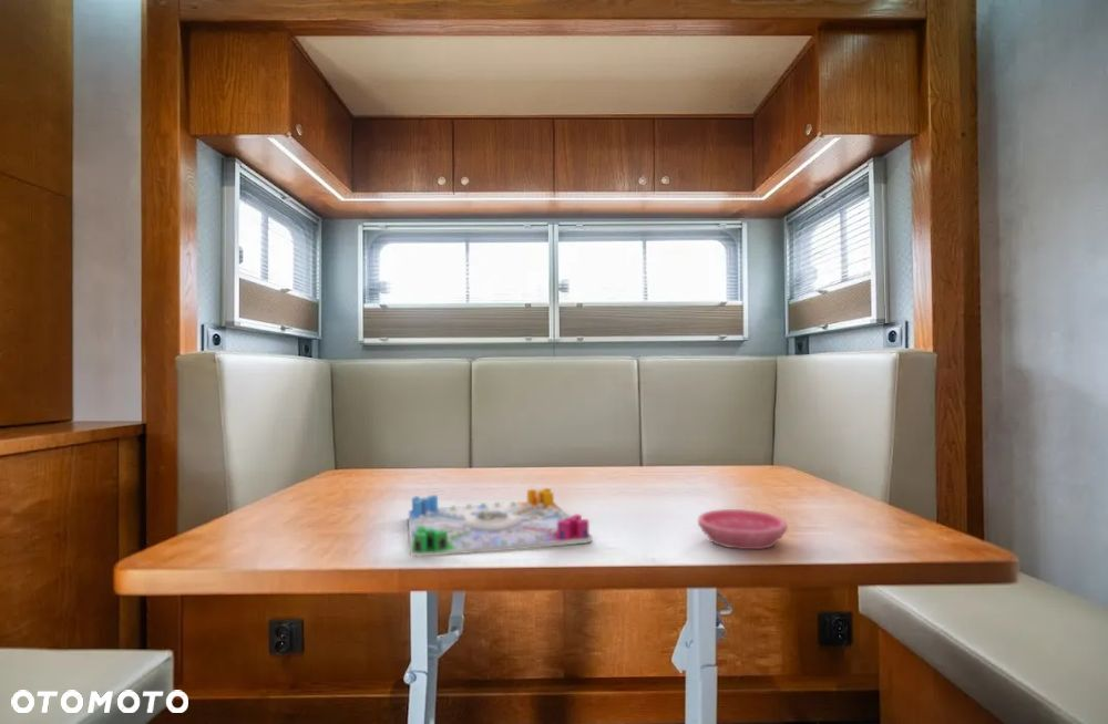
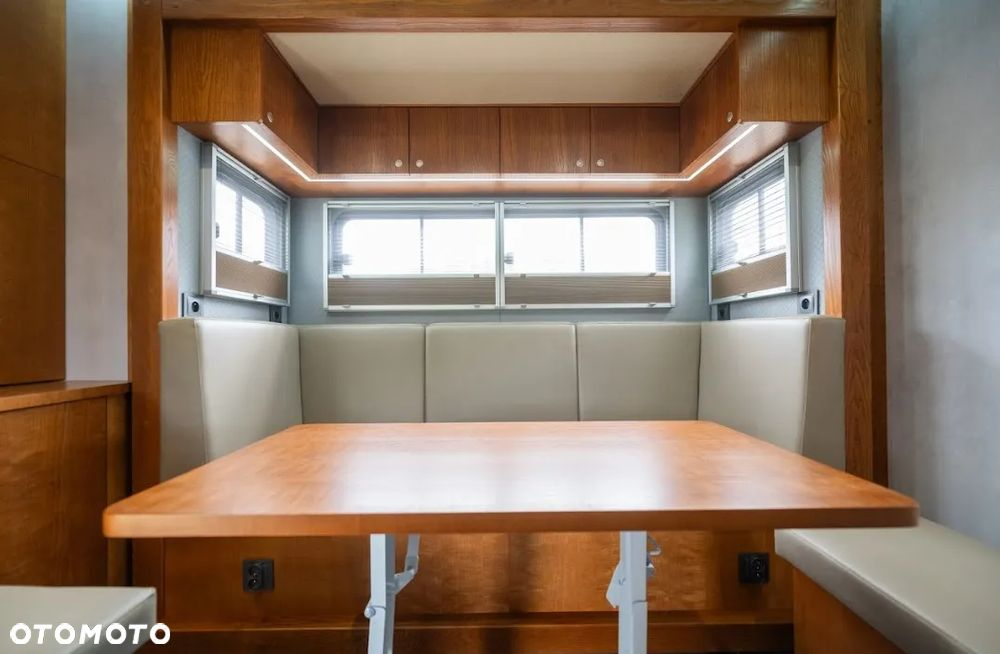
- board game (492, 517)
- saucer (741, 529)
